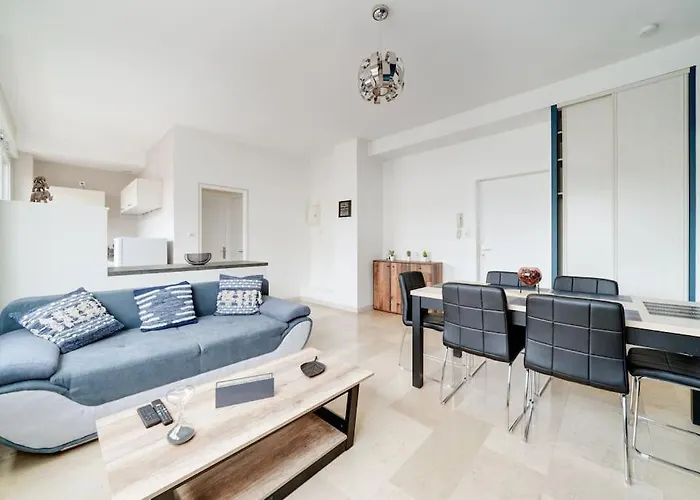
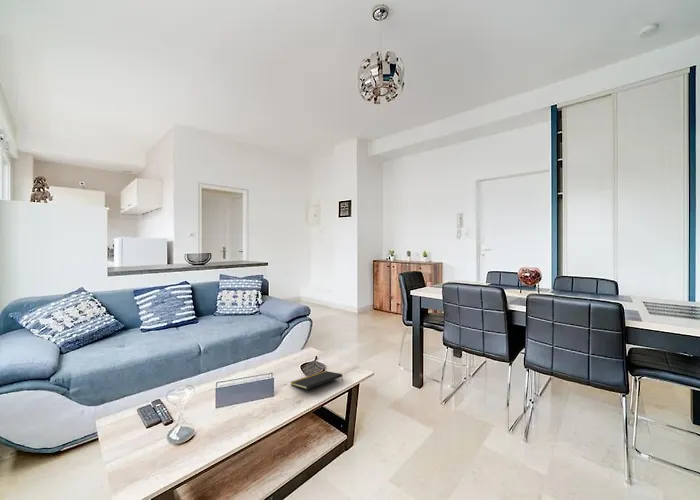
+ notepad (316, 379)
